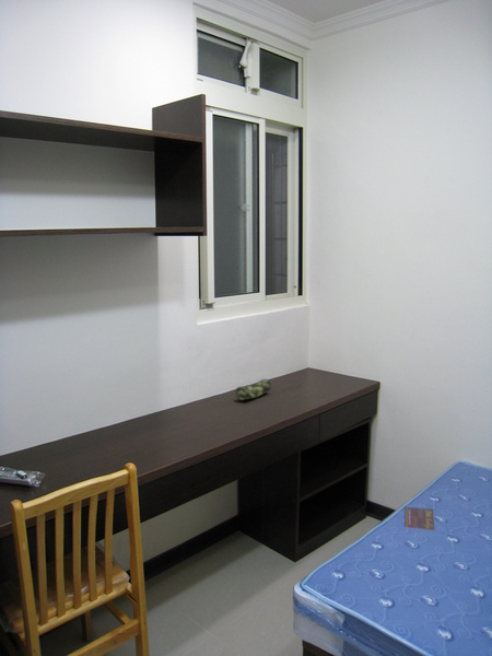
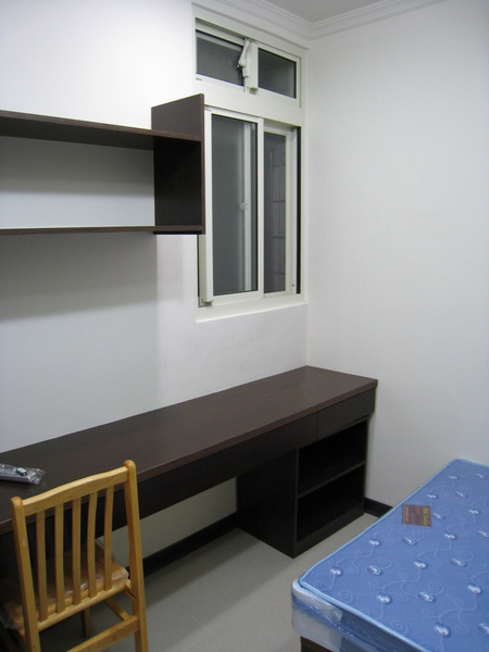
- pencil case (253, 389)
